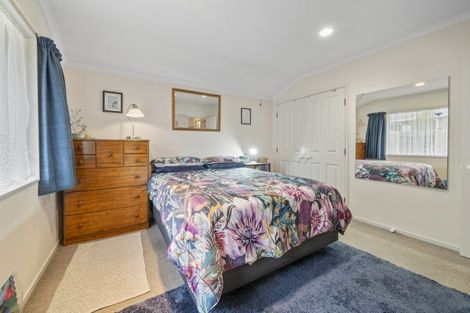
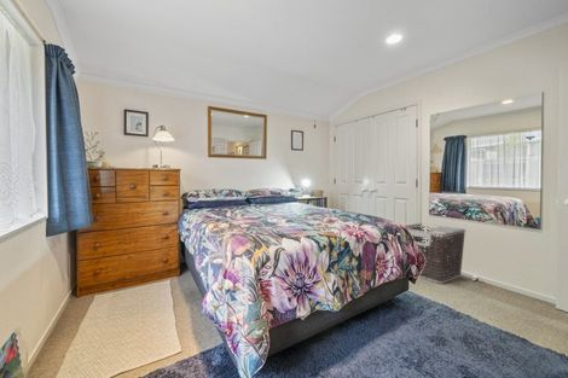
+ clothes hamper (430, 250)
